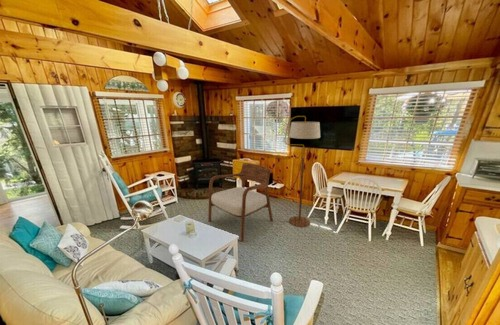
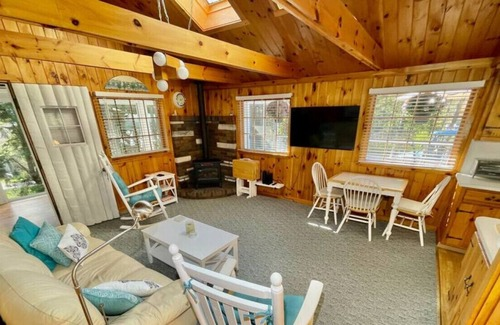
- armchair (240, 196)
- floor lamp (301, 172)
